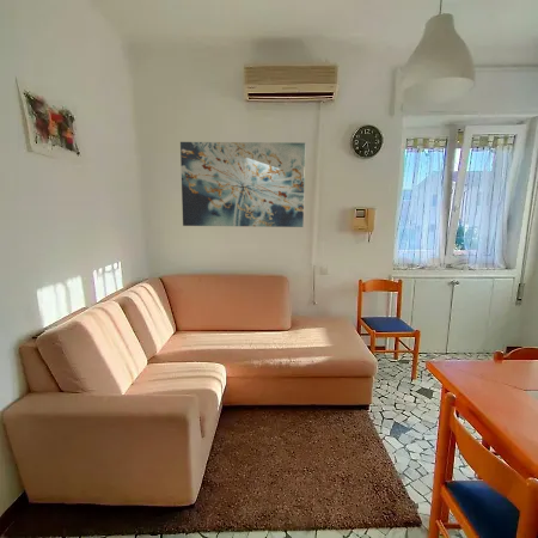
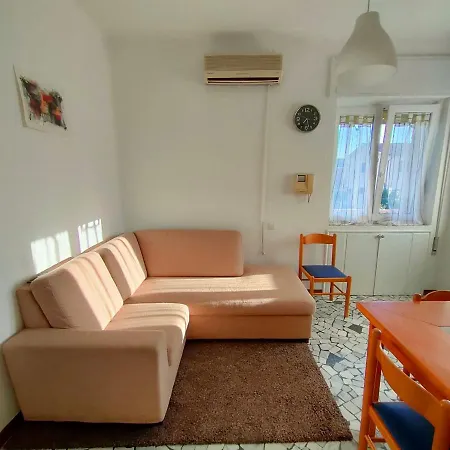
- wall art (243, 185)
